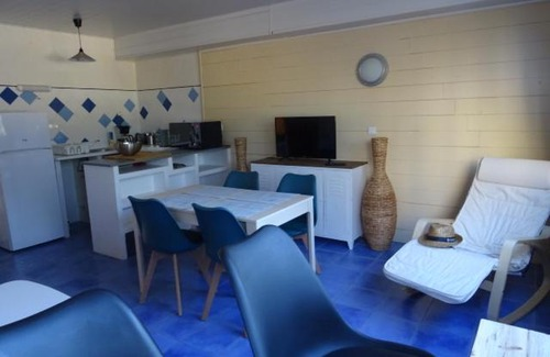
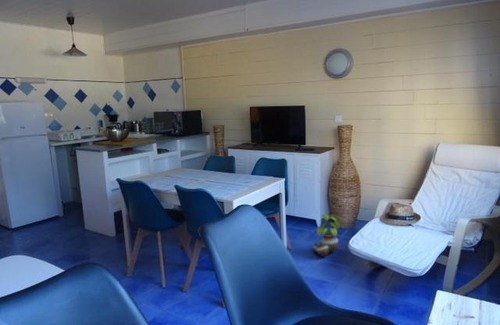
+ potted plant (326, 233)
